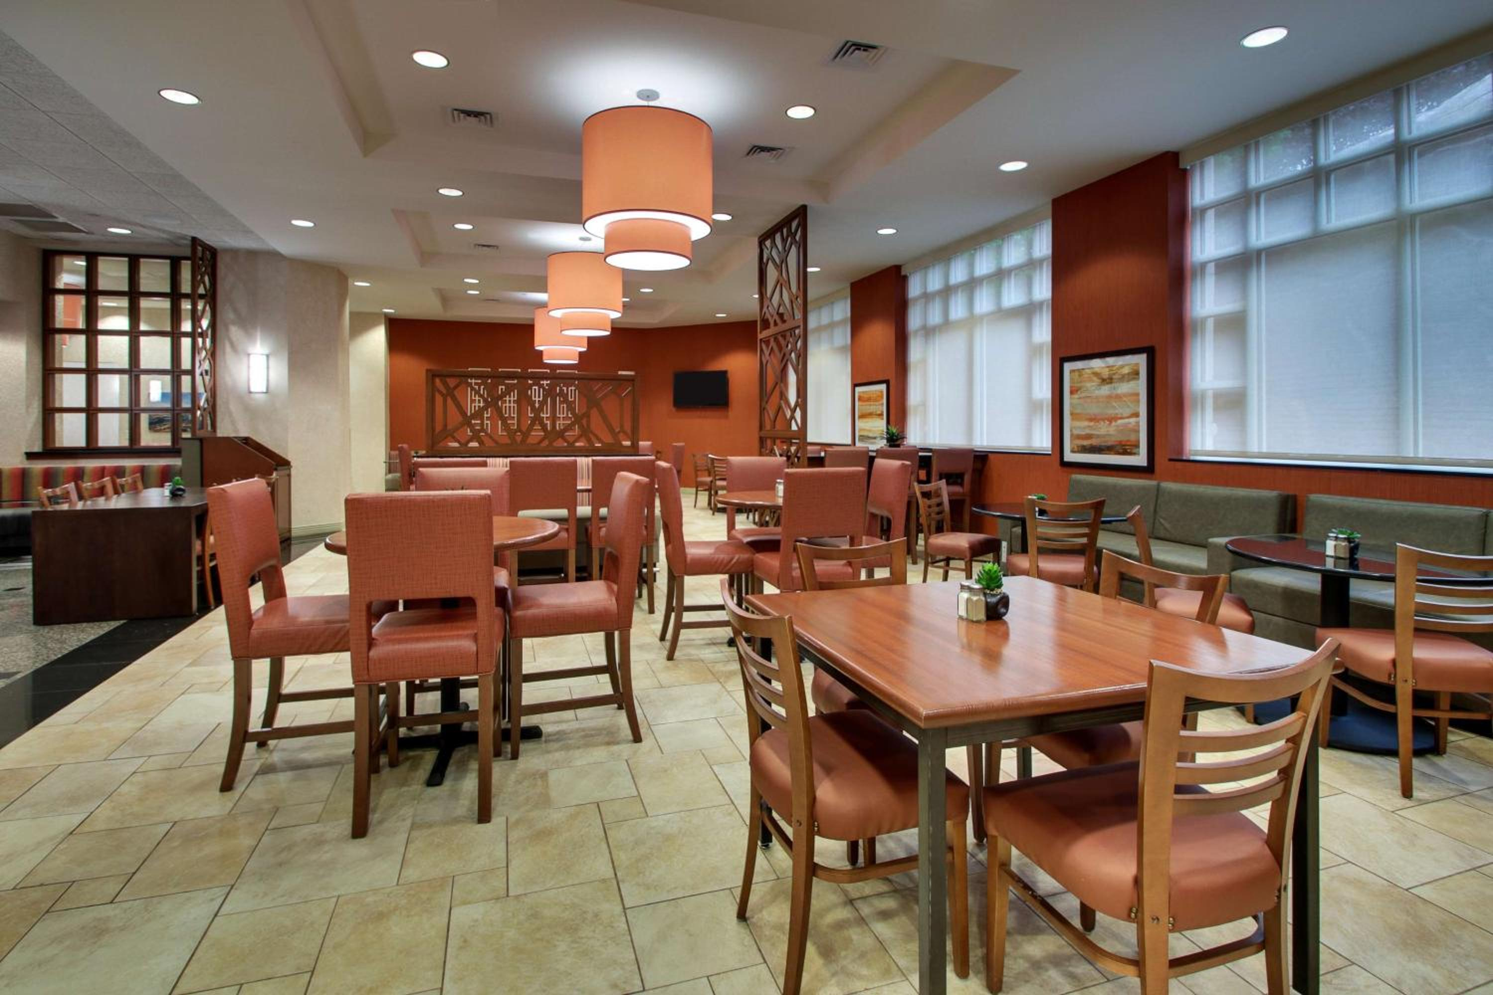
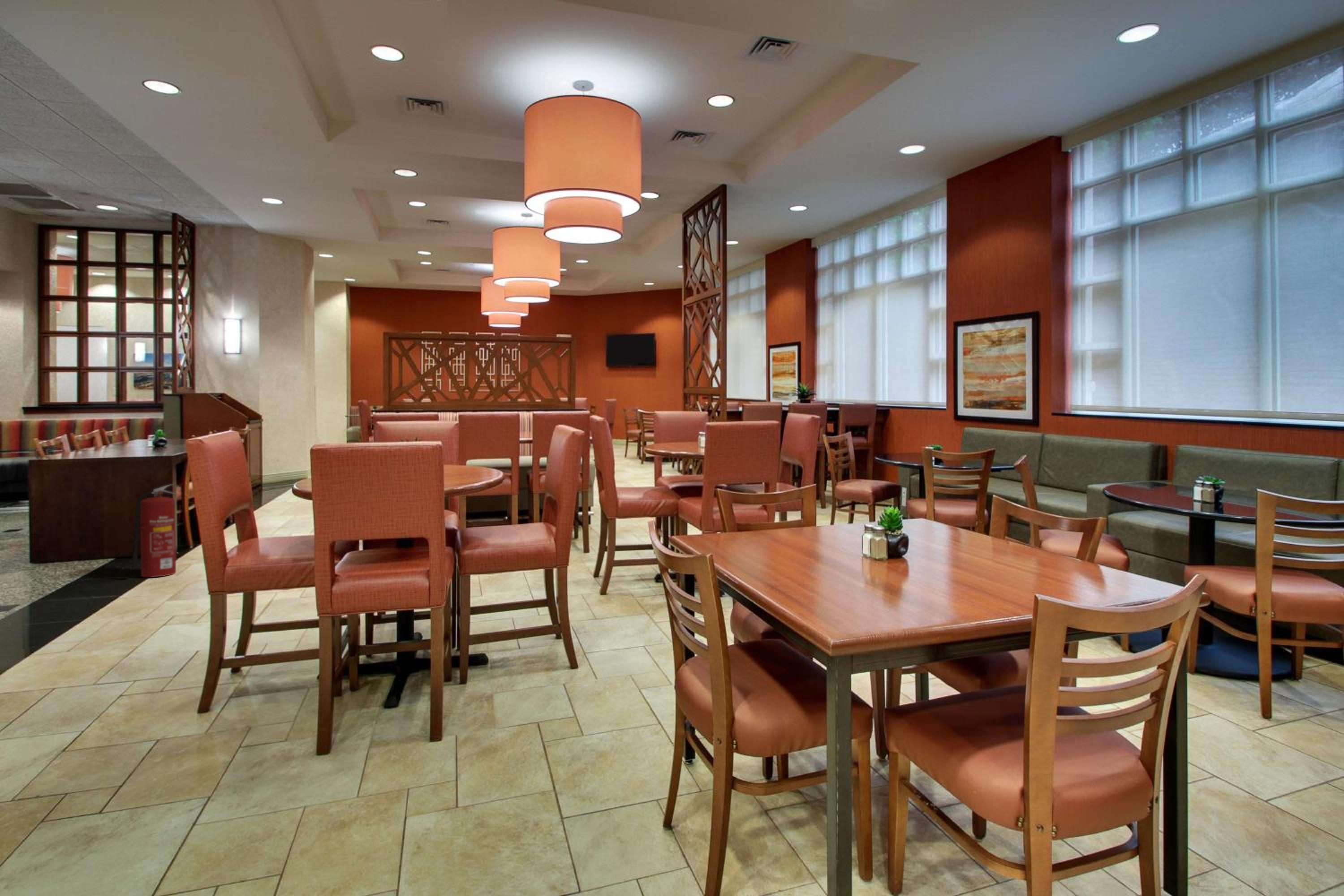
+ fire extinguisher (153, 530)
